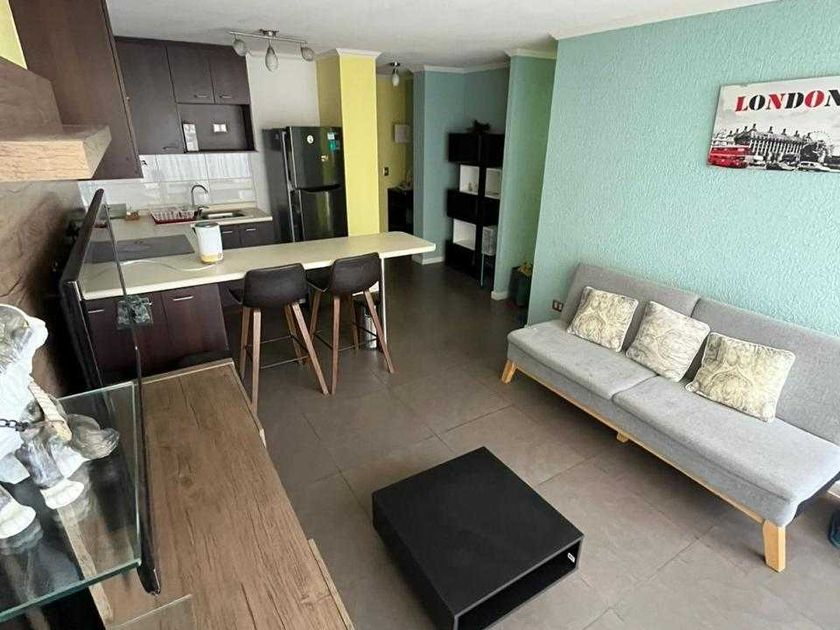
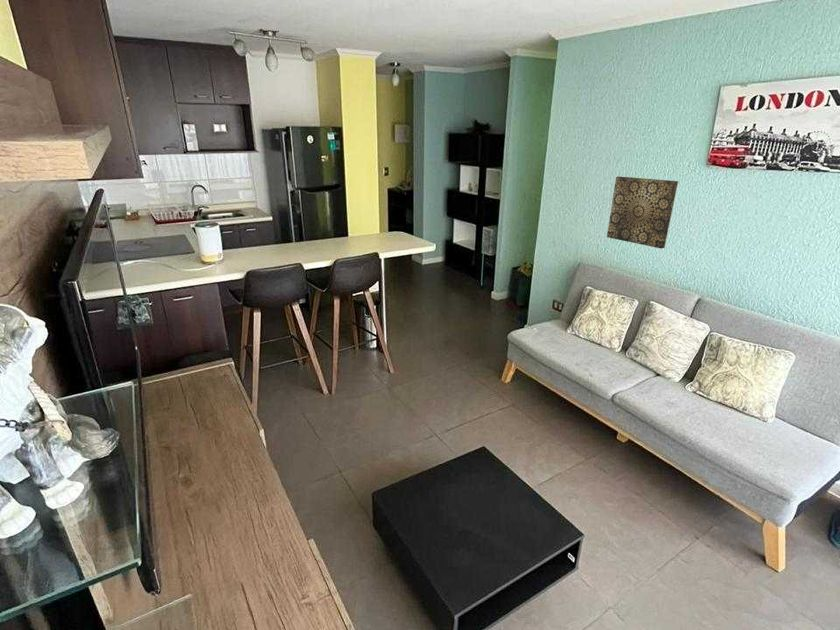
+ wall art (639, 211)
